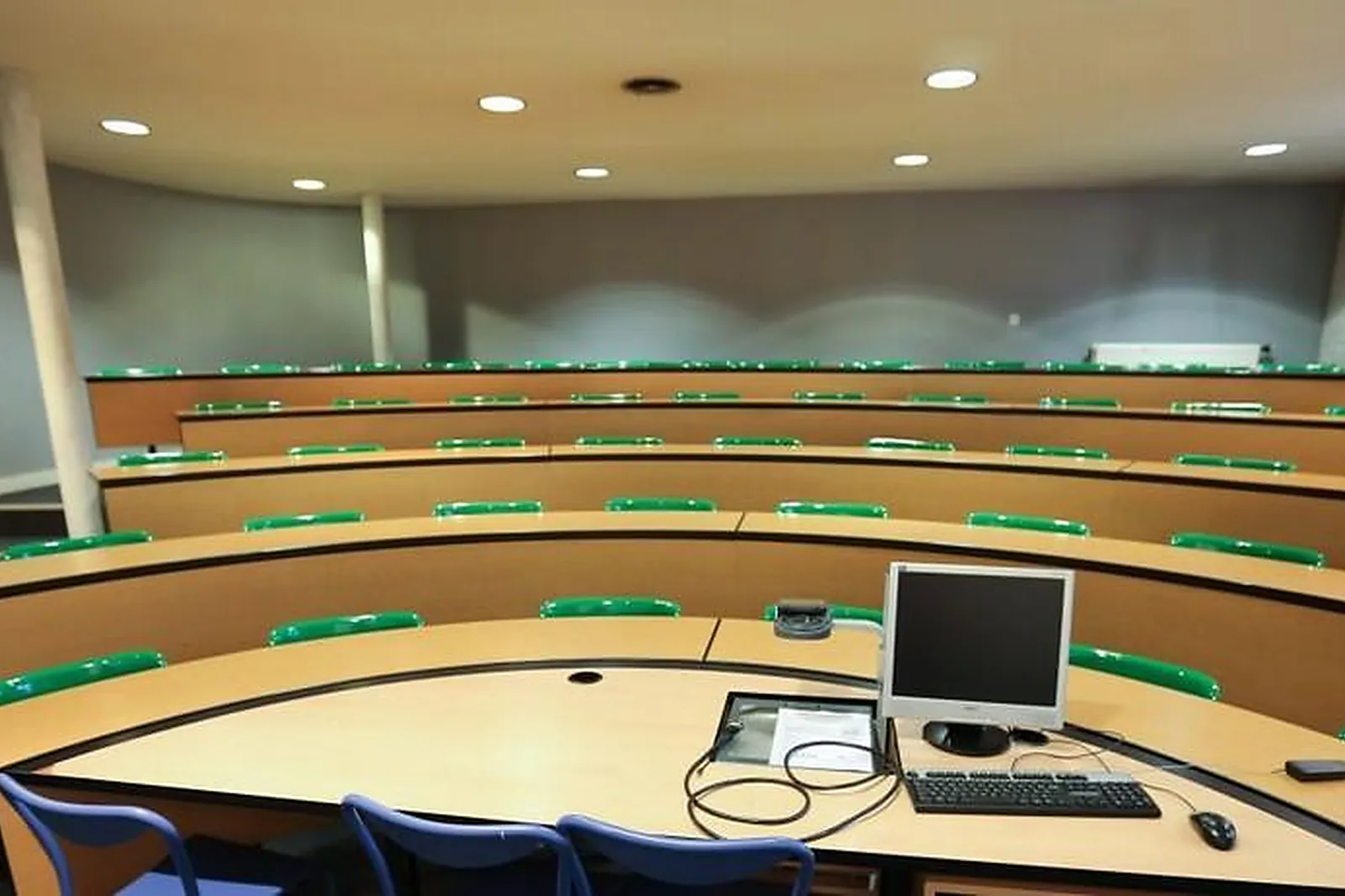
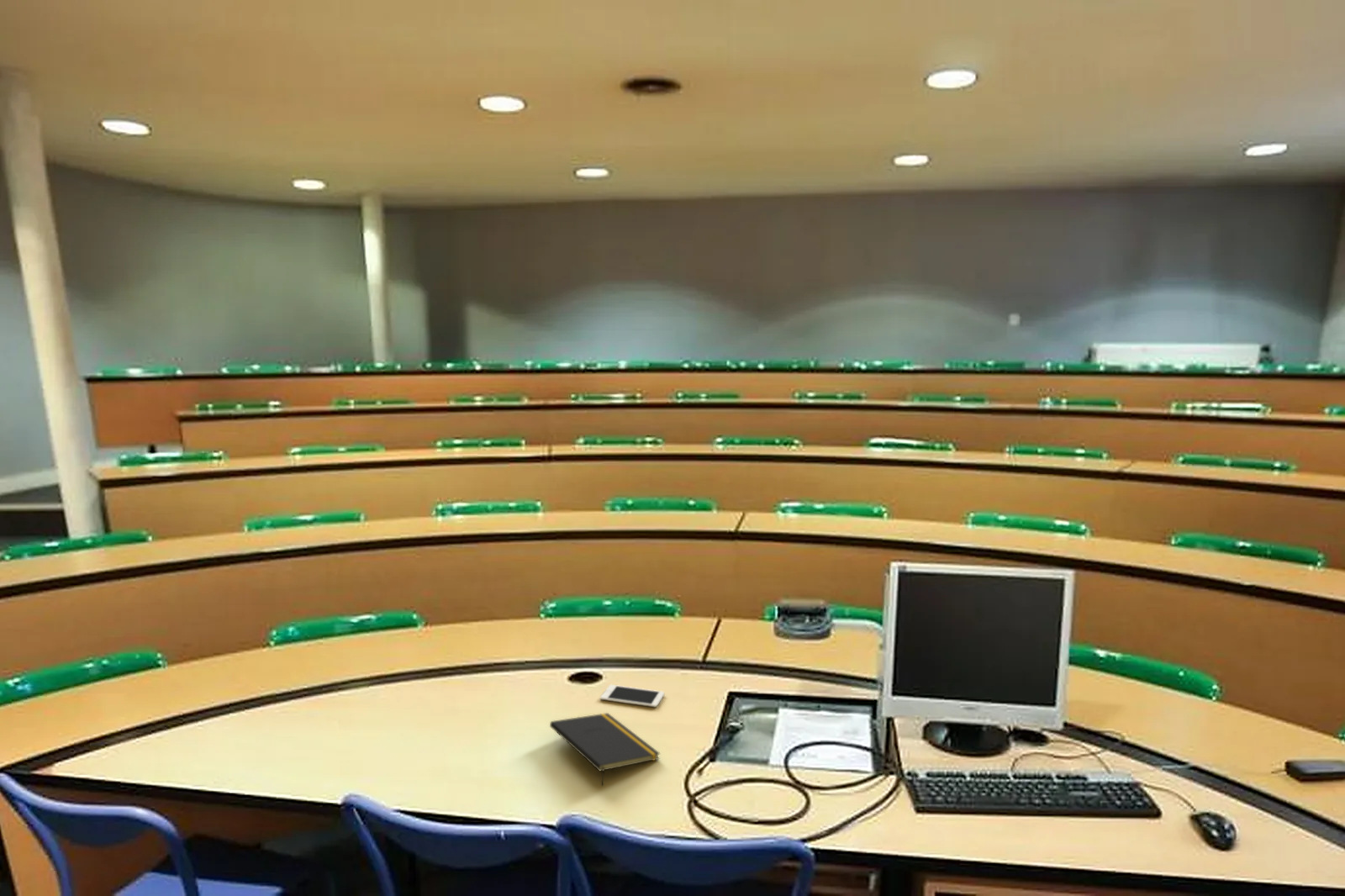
+ cell phone (632, 695)
+ notepad (604, 740)
